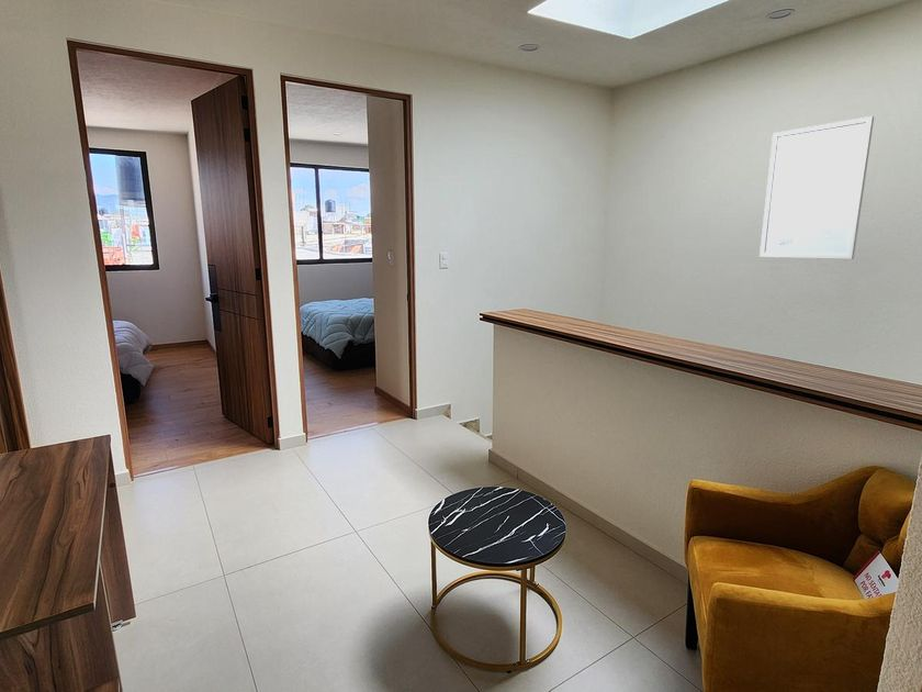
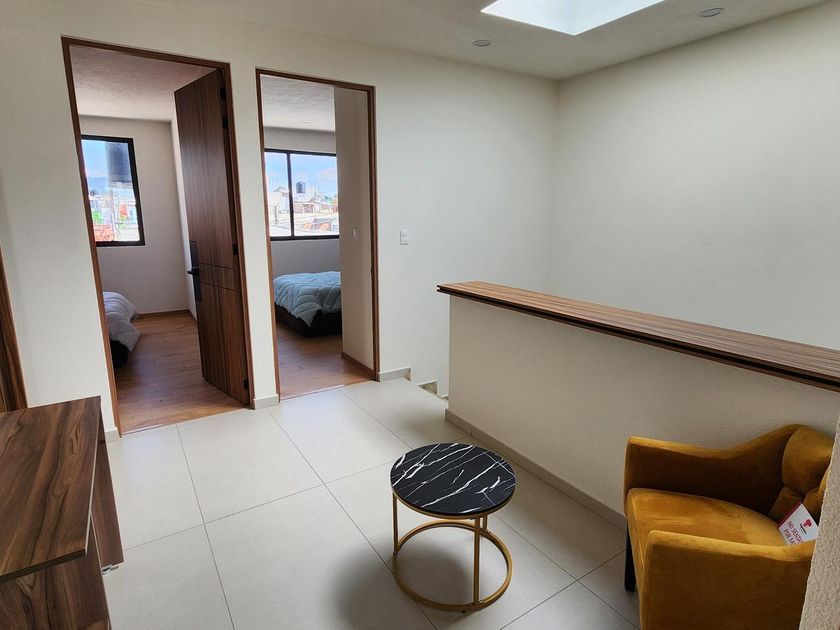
- wall art (811, 193)
